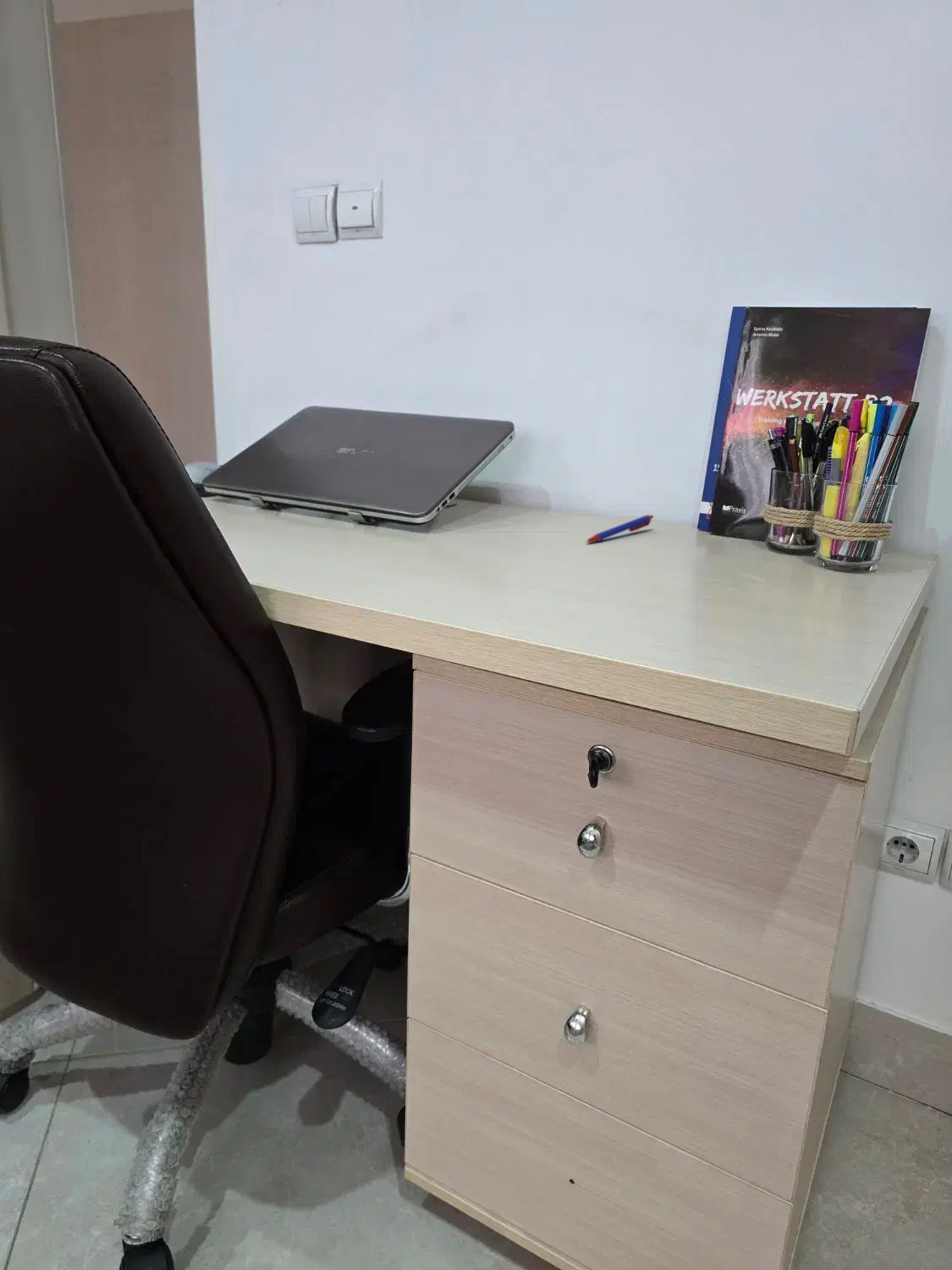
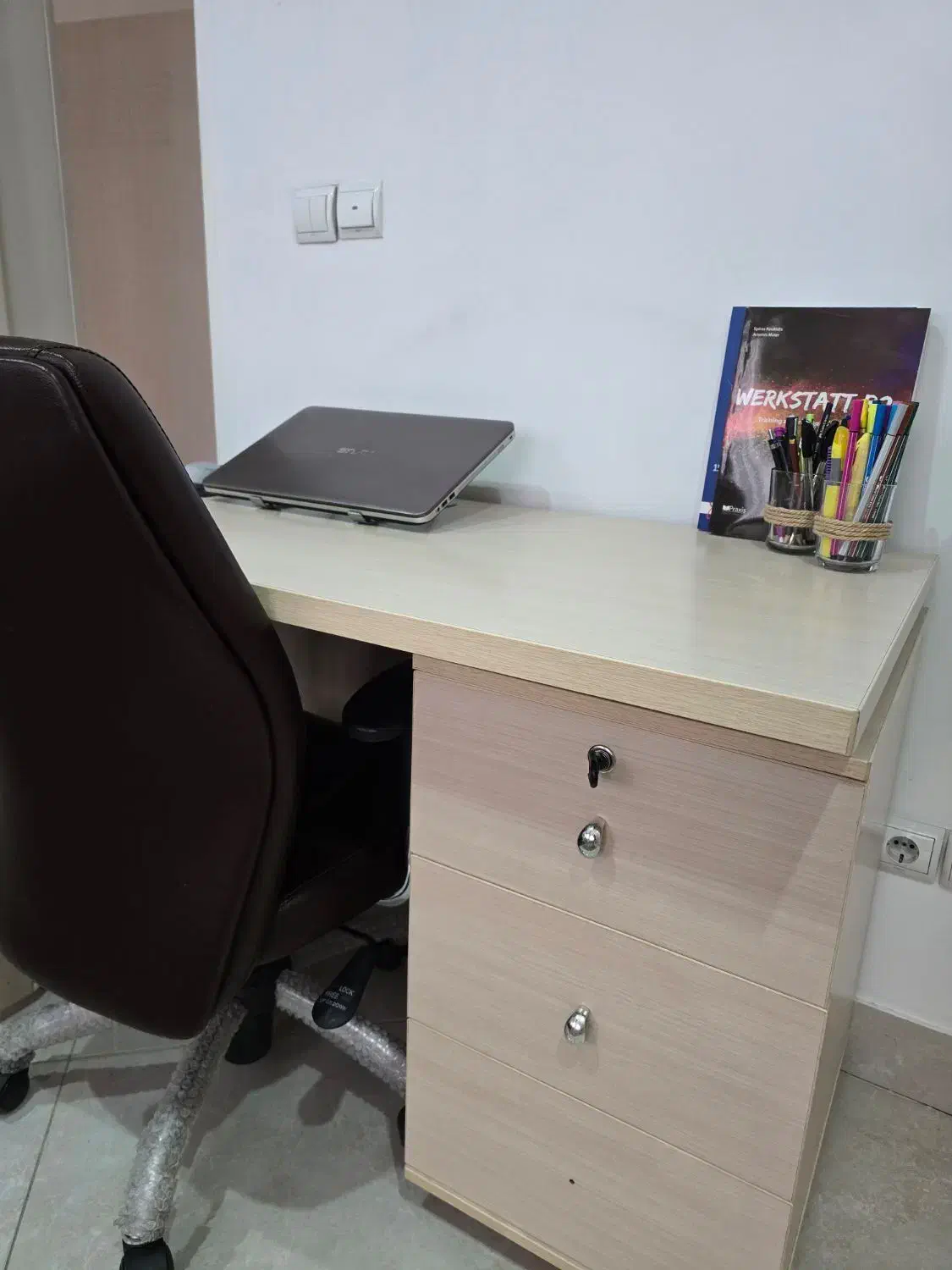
- pen (620, 528)
